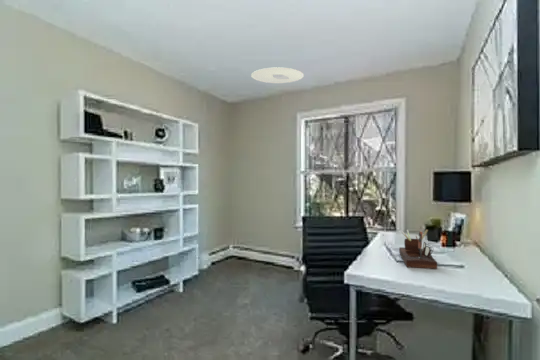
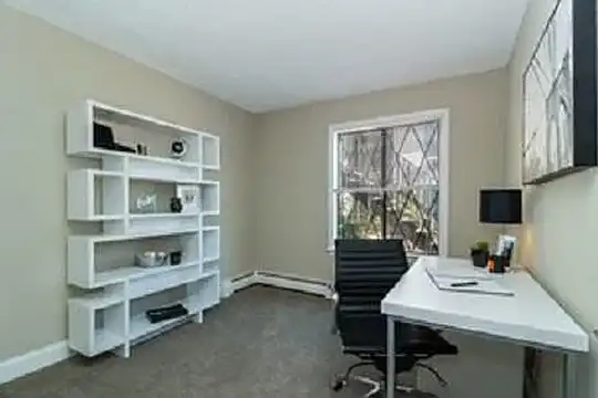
- desk organizer (416, 243)
- ceiling light (277, 73)
